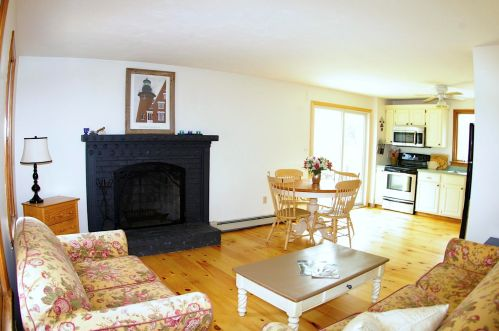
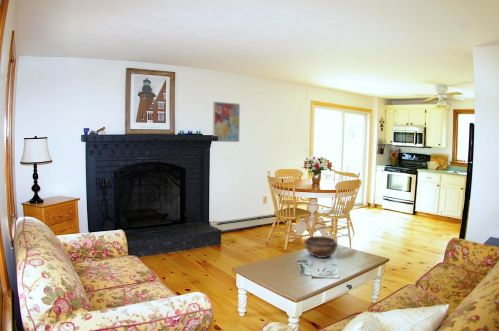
+ decorative bowl (320, 247)
+ wall art (226, 122)
